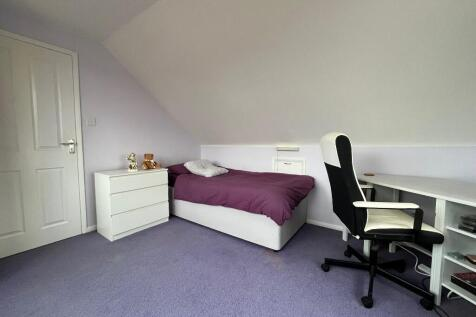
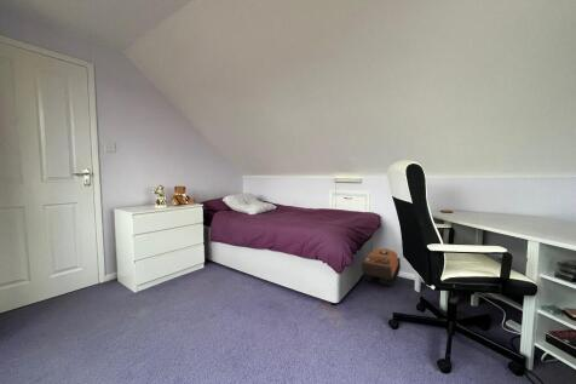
+ backpack (381, 266)
